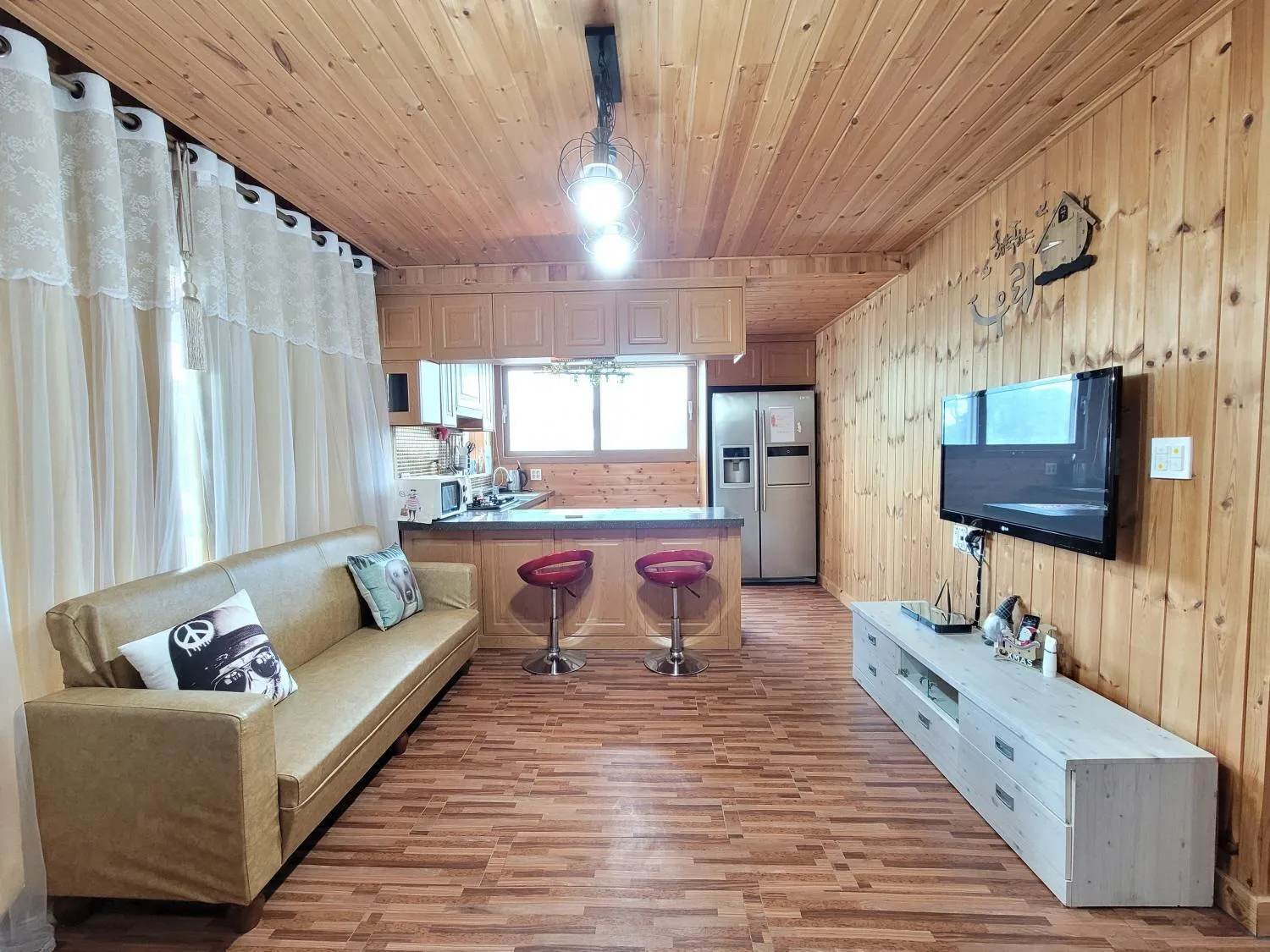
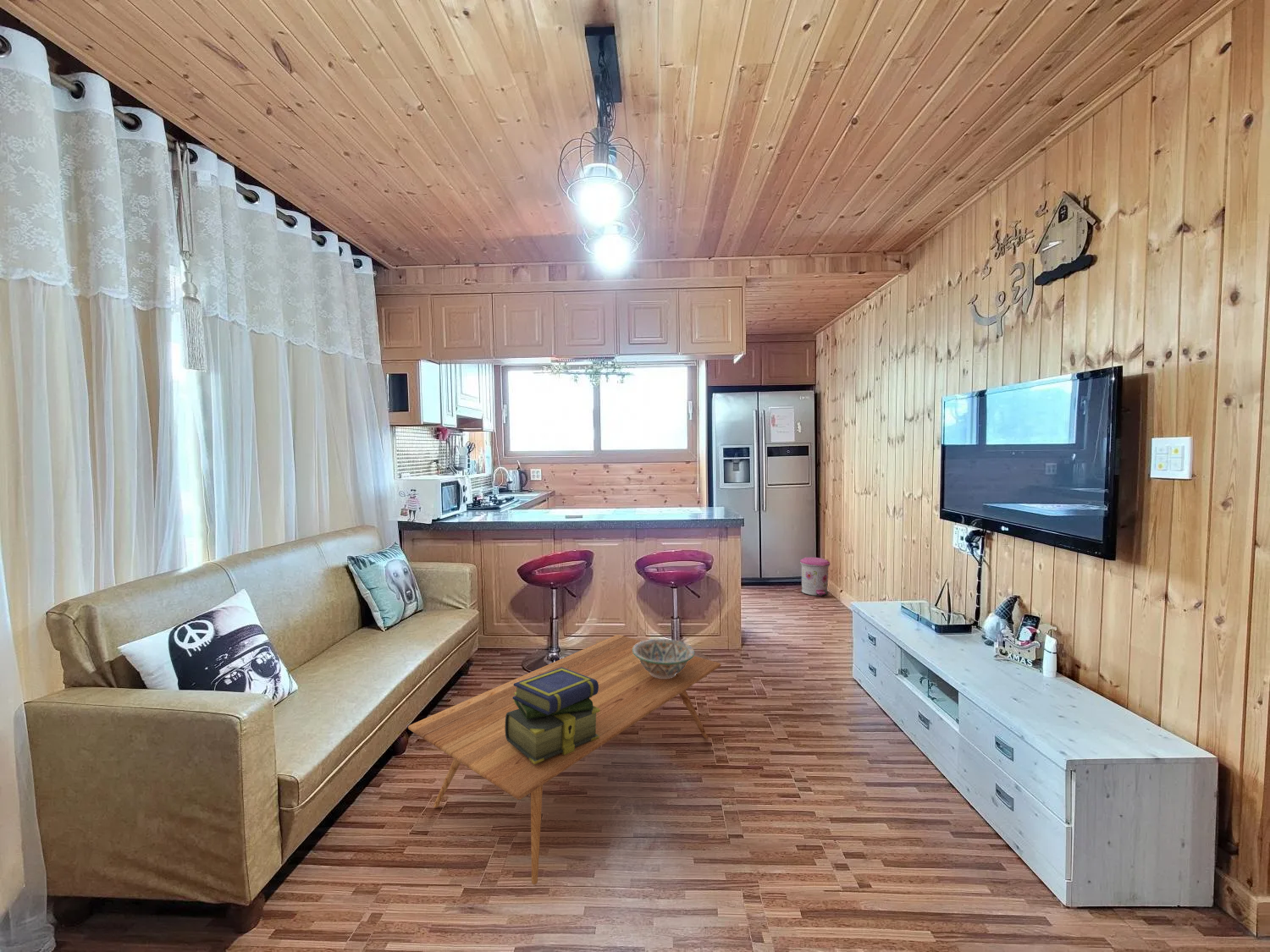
+ coffee table (595, 730)
+ stack of books (553, 707)
+ trash can (814, 575)
+ decorative bowl (663, 660)
